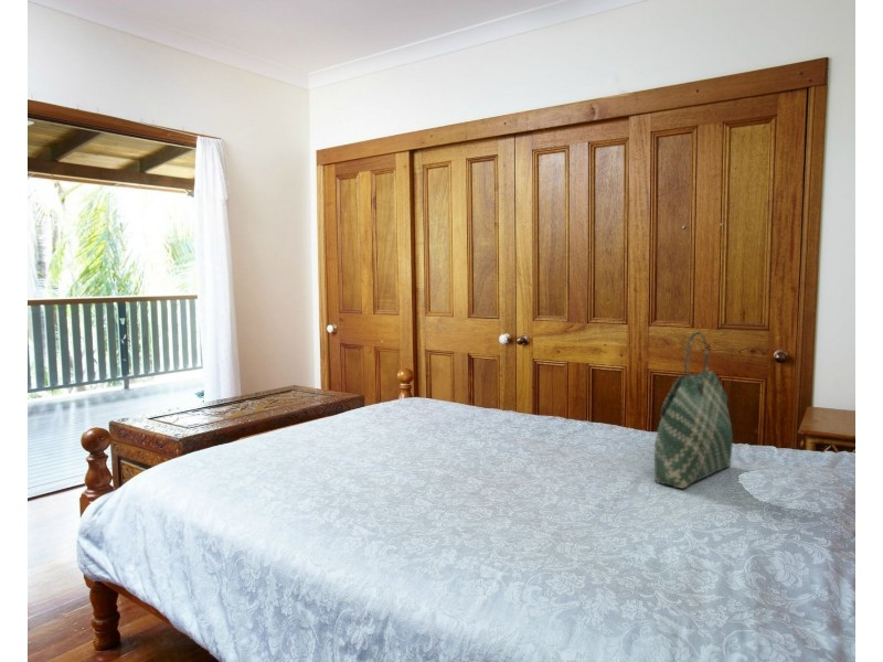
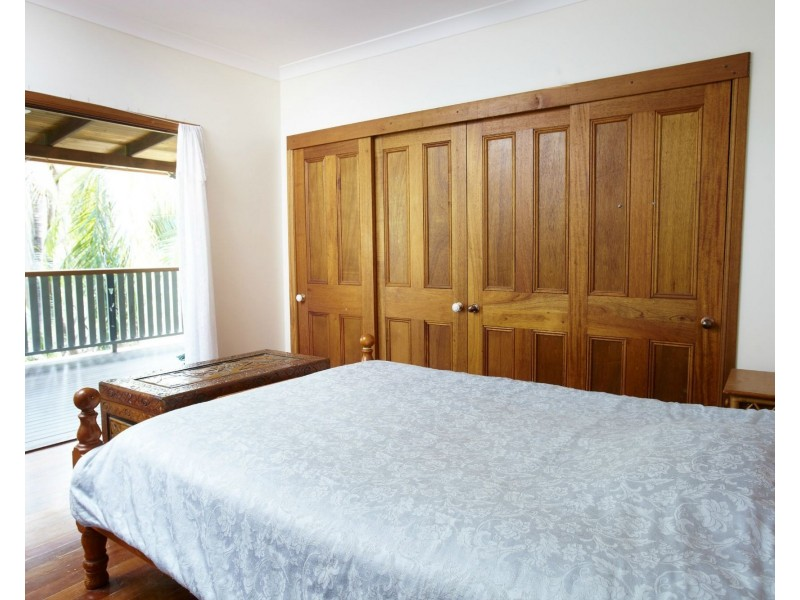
- tote bag (695, 403)
